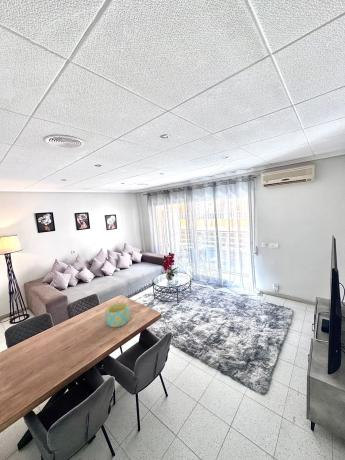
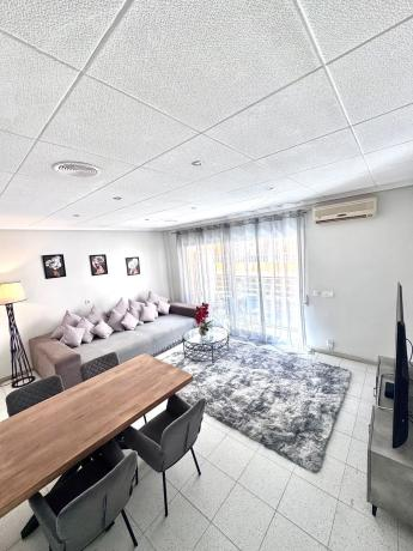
- bowl (117, 314)
